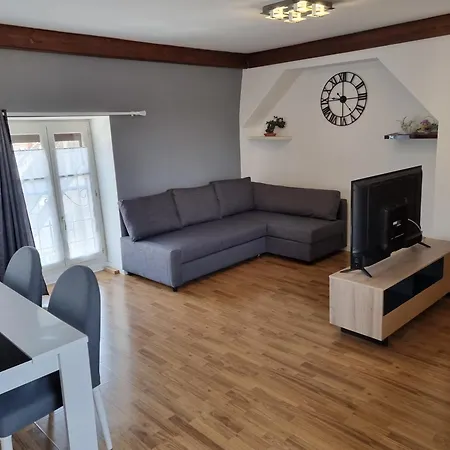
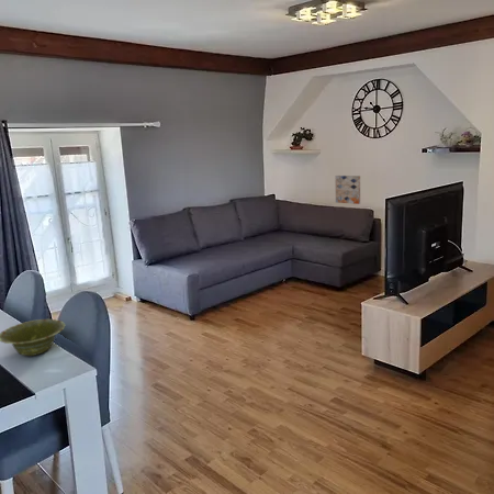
+ dish (33, 340)
+ wall art (347, 189)
